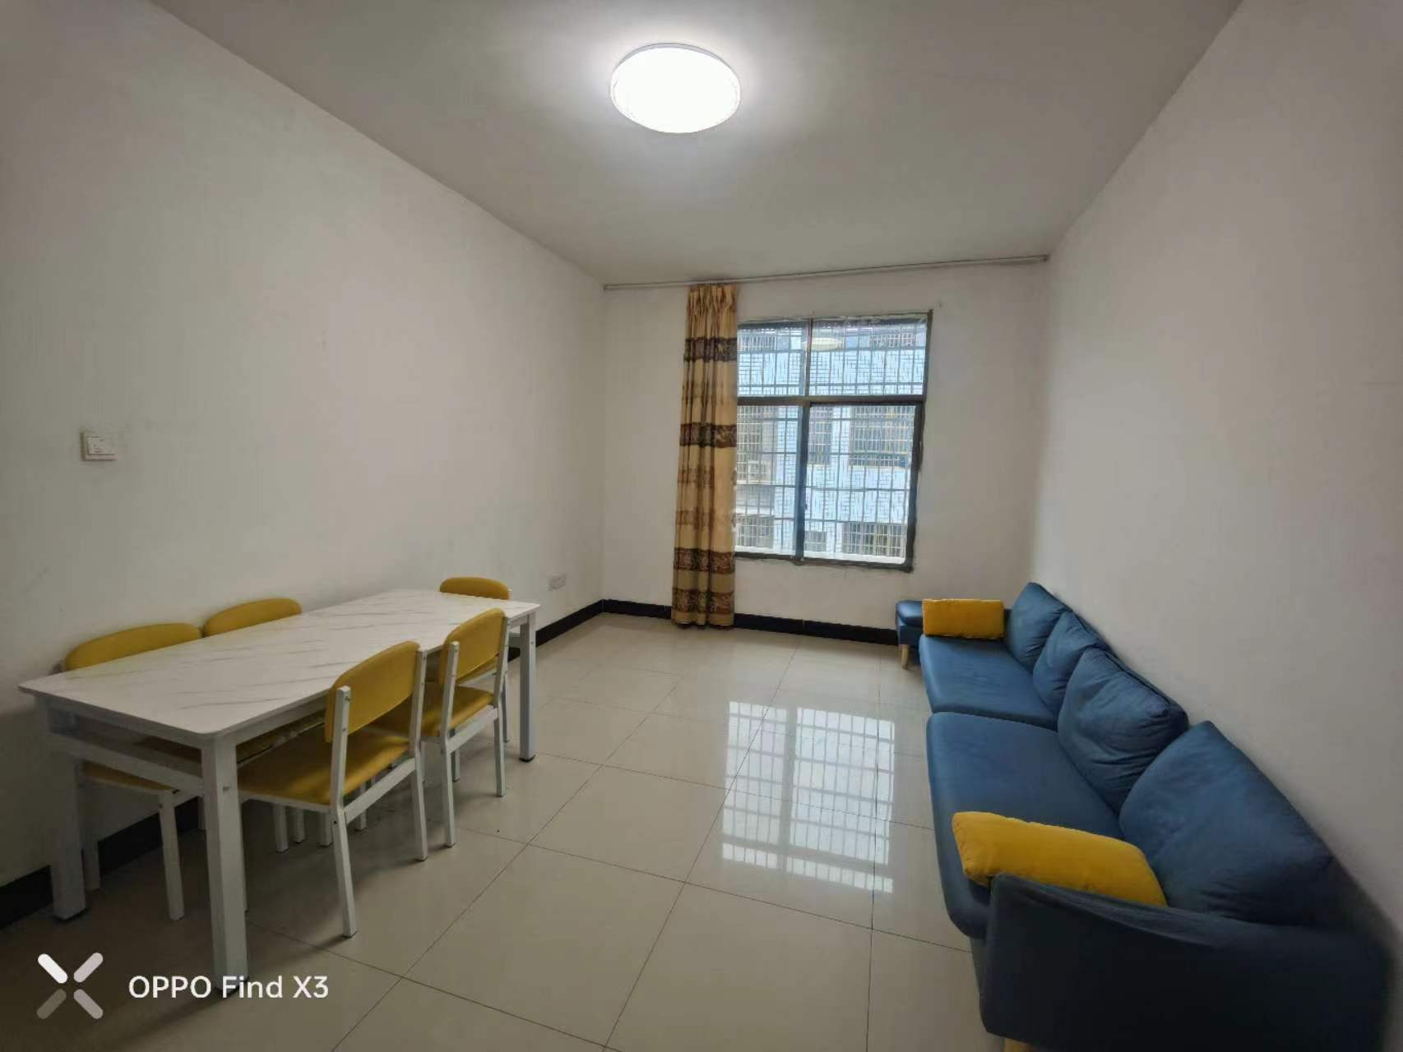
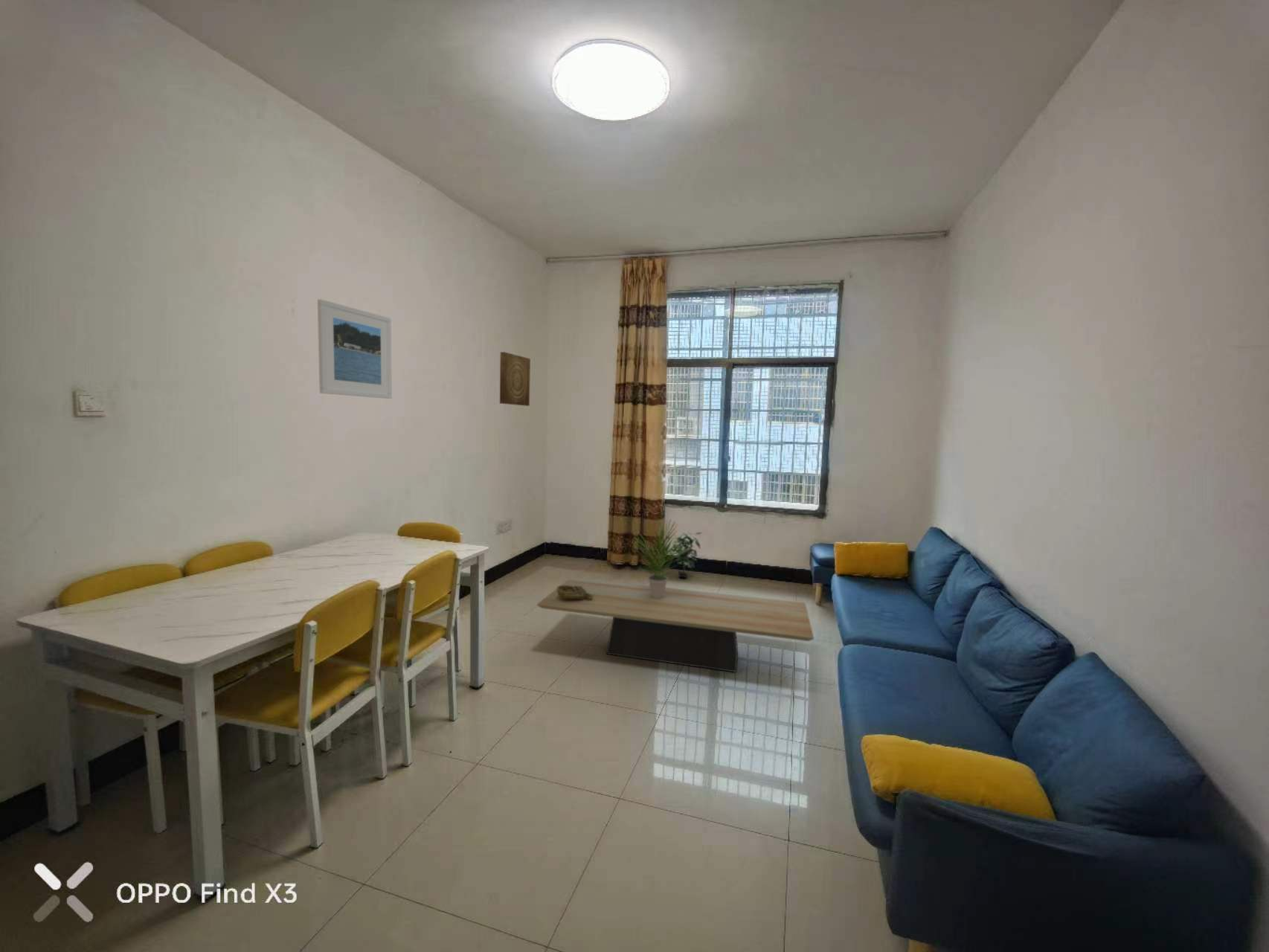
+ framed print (357, 353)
+ decorative bowl (575, 591)
+ coffee table (673, 628)
+ wall art (515, 380)
+ potted plant (685, 554)
+ potted plant (658, 559)
